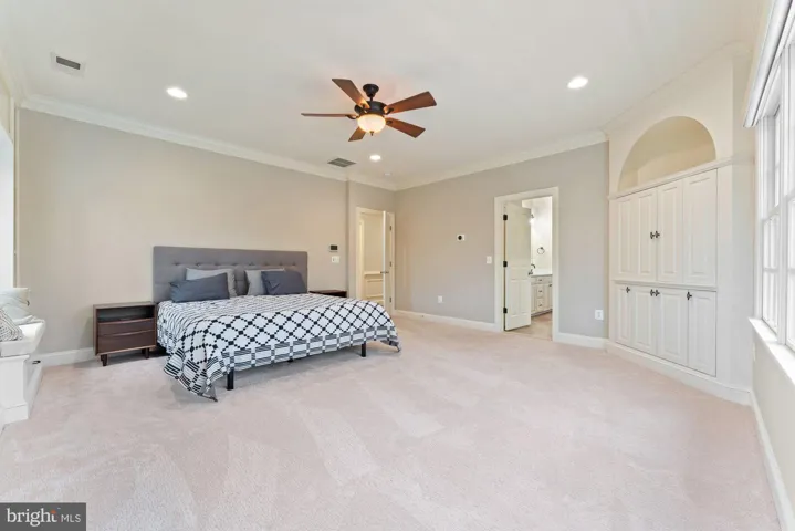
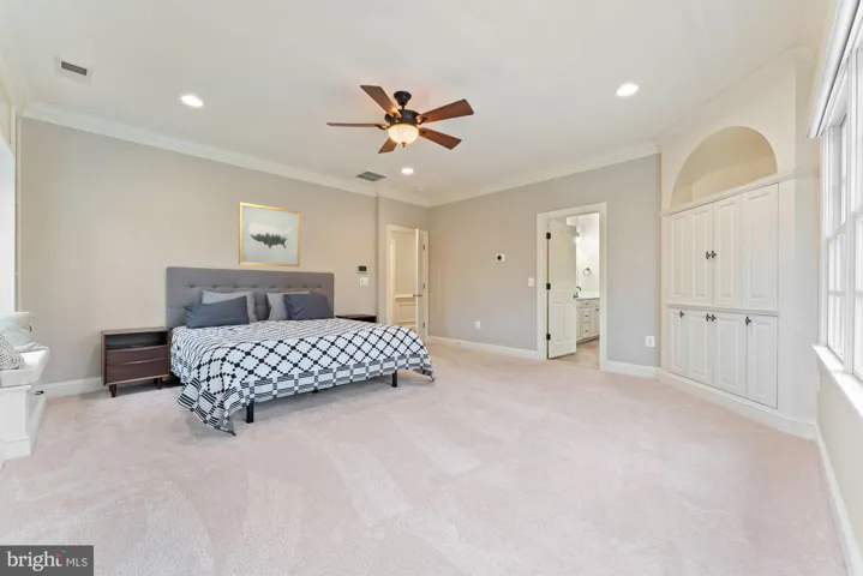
+ wall art (270, 236)
